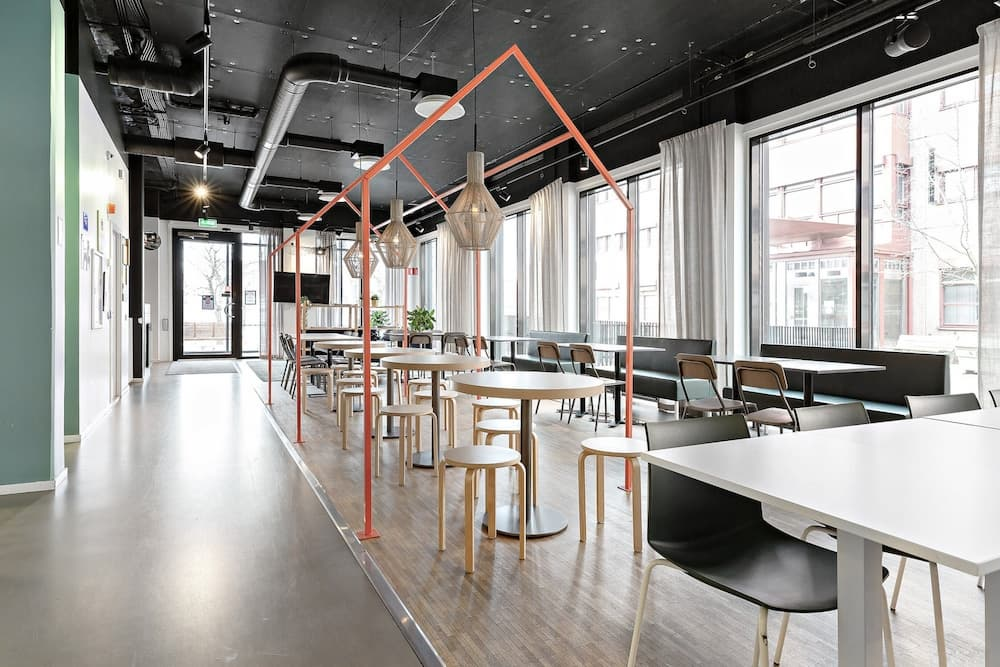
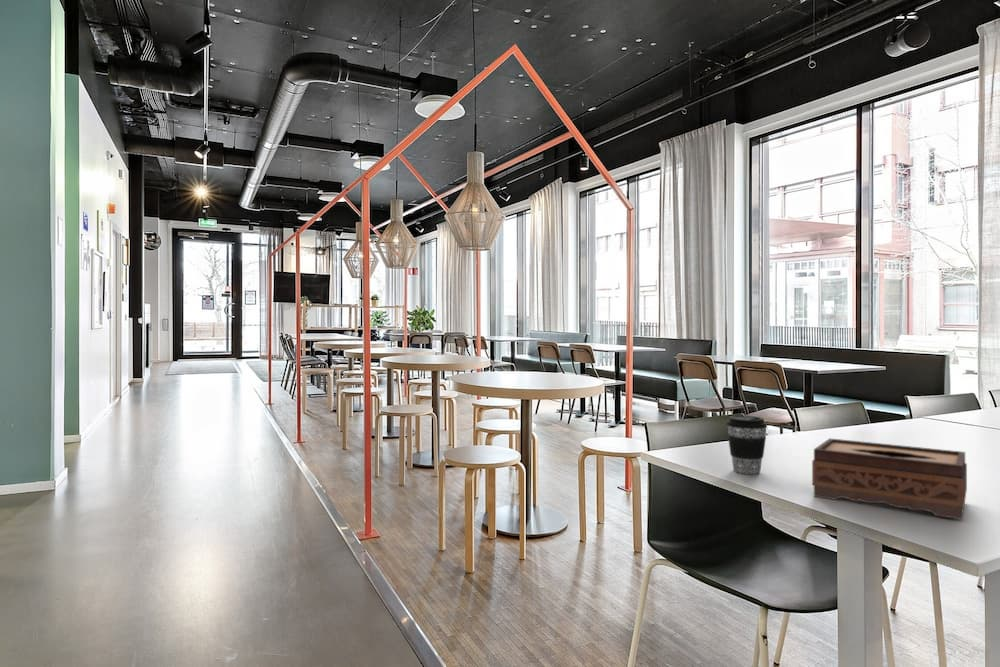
+ tissue box (888, 474)
+ coffee cup (746, 444)
